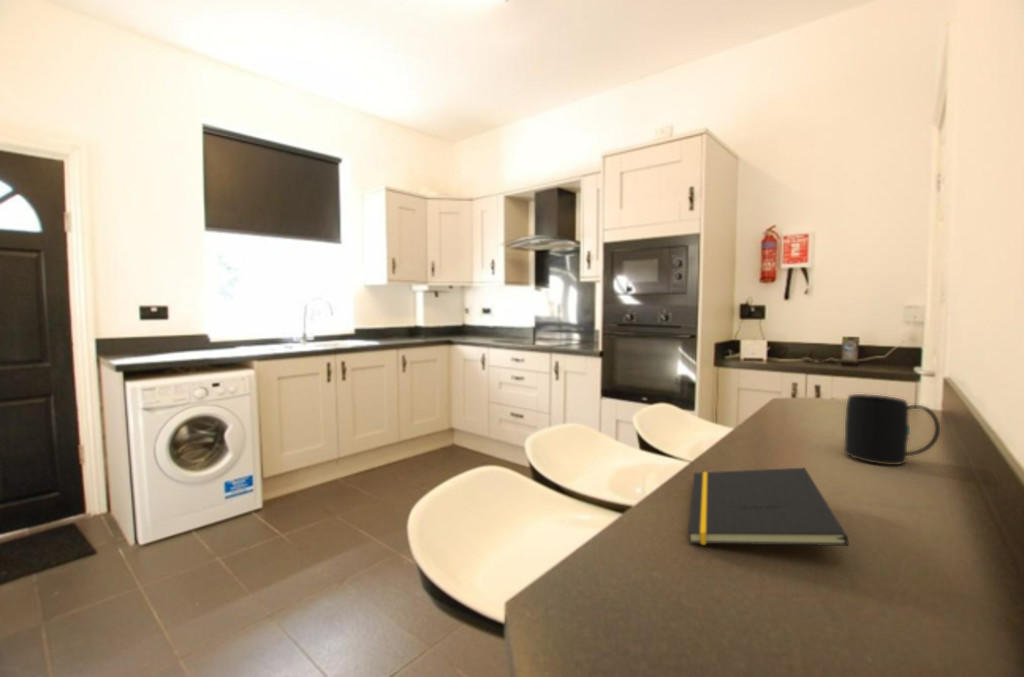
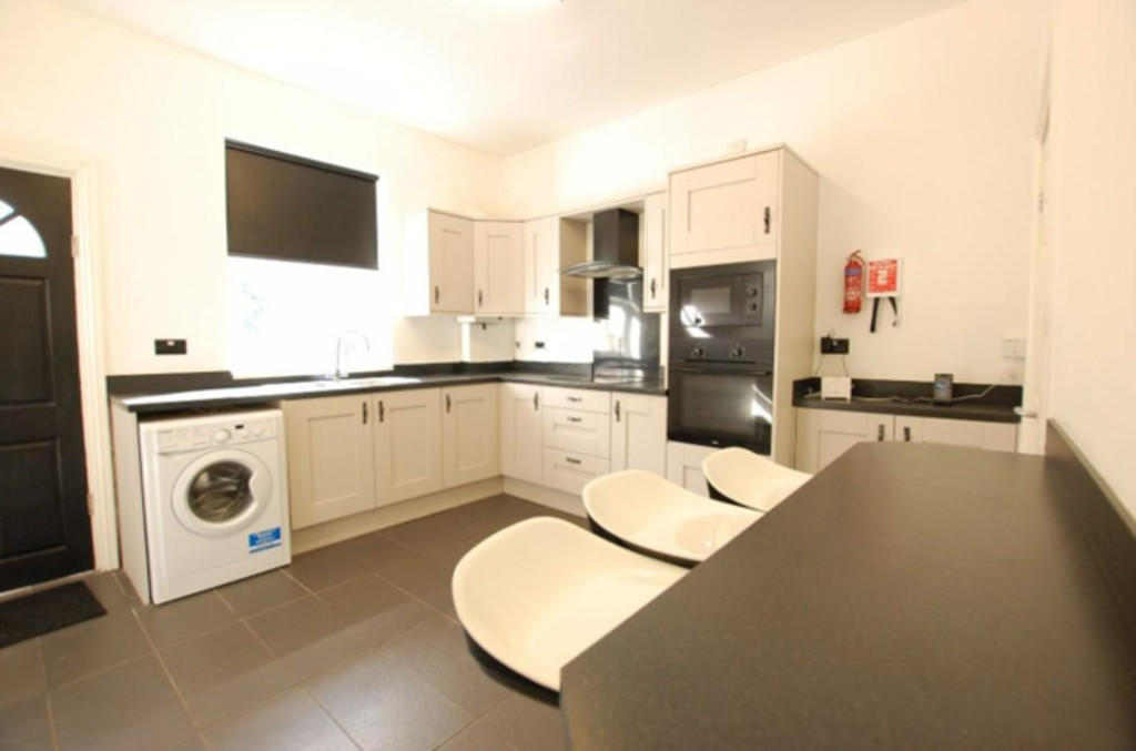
- notepad (754, 501)
- mug (890, 429)
